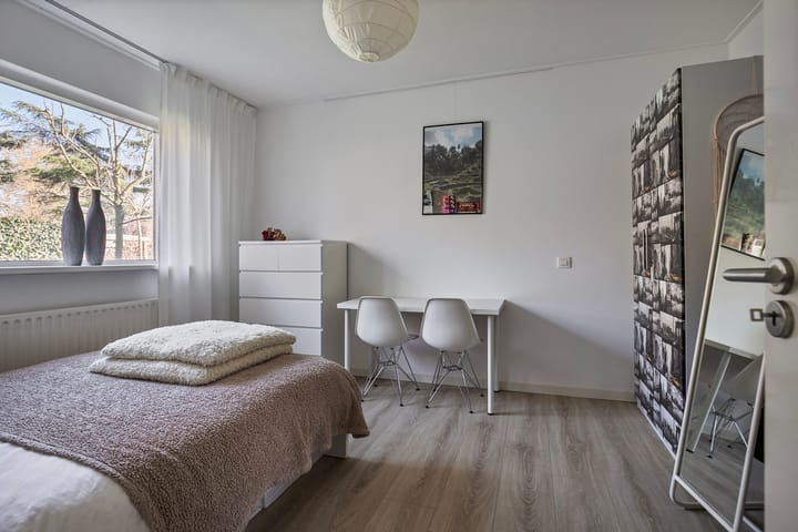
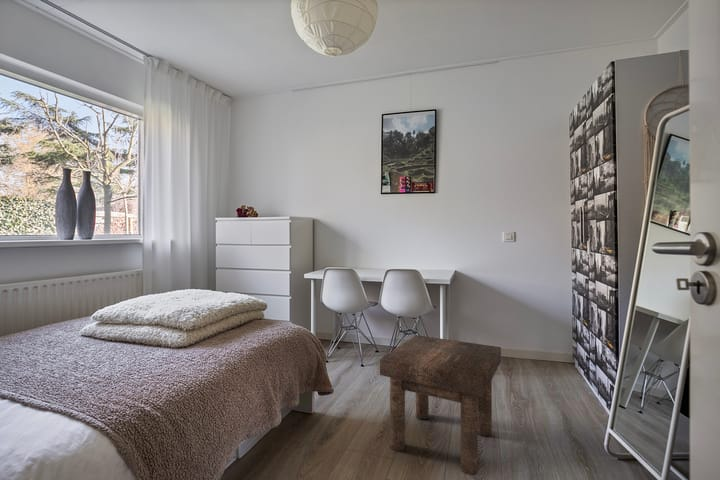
+ stool (443, 396)
